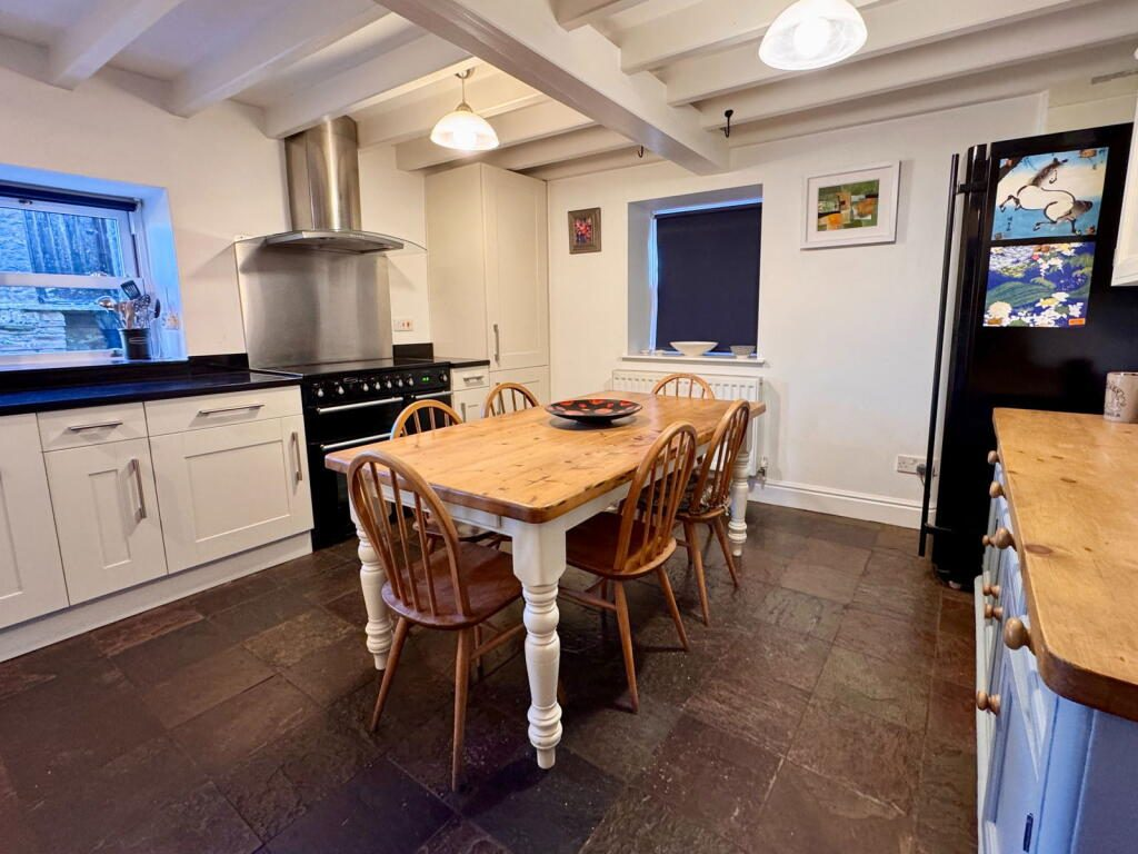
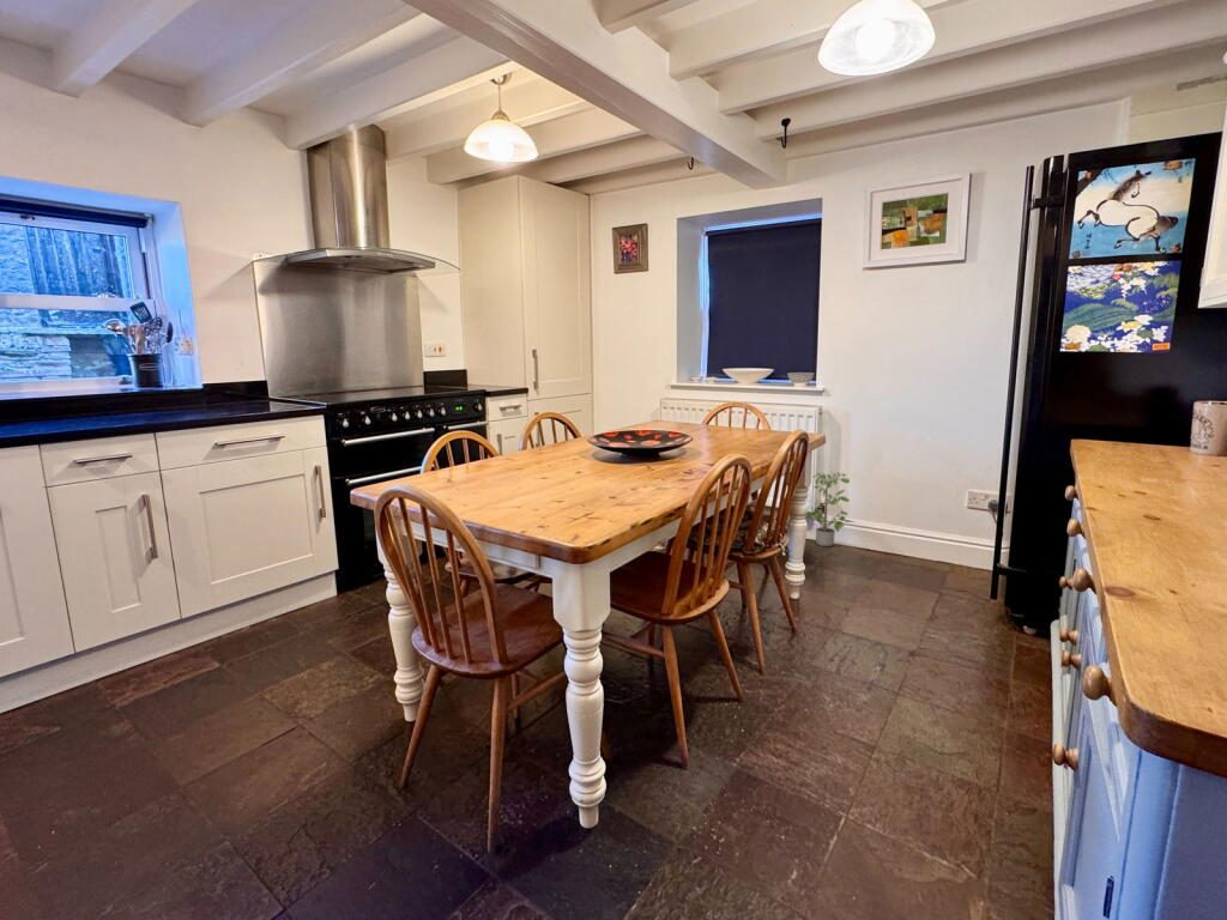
+ potted plant (832, 503)
